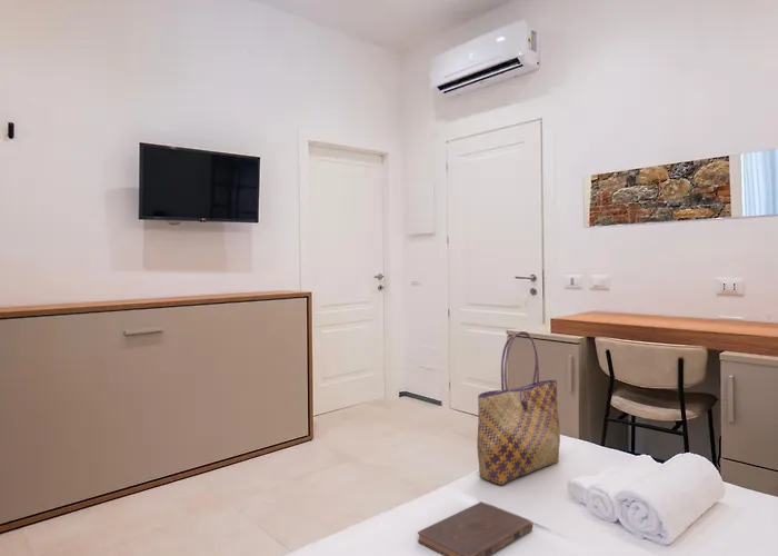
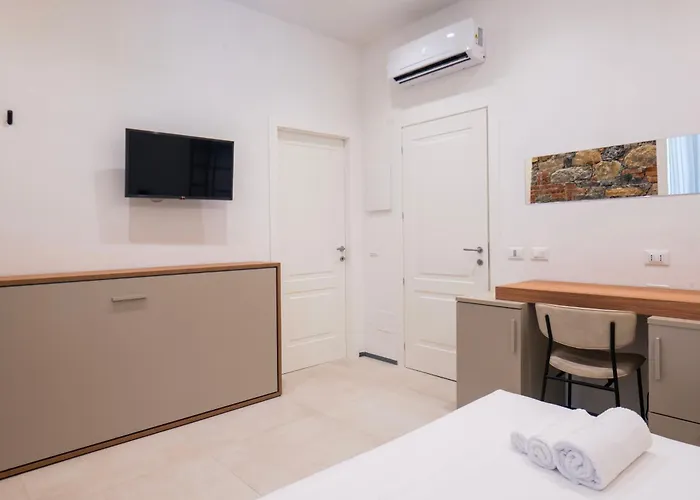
- tote bag (519, 399)
- book (476, 530)
